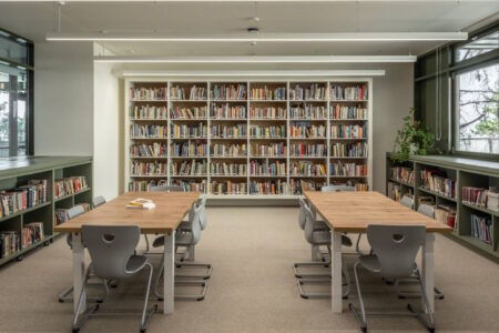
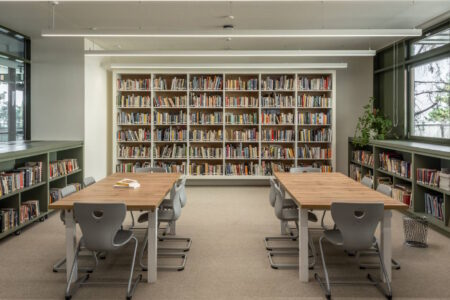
+ waste bin (415, 230)
